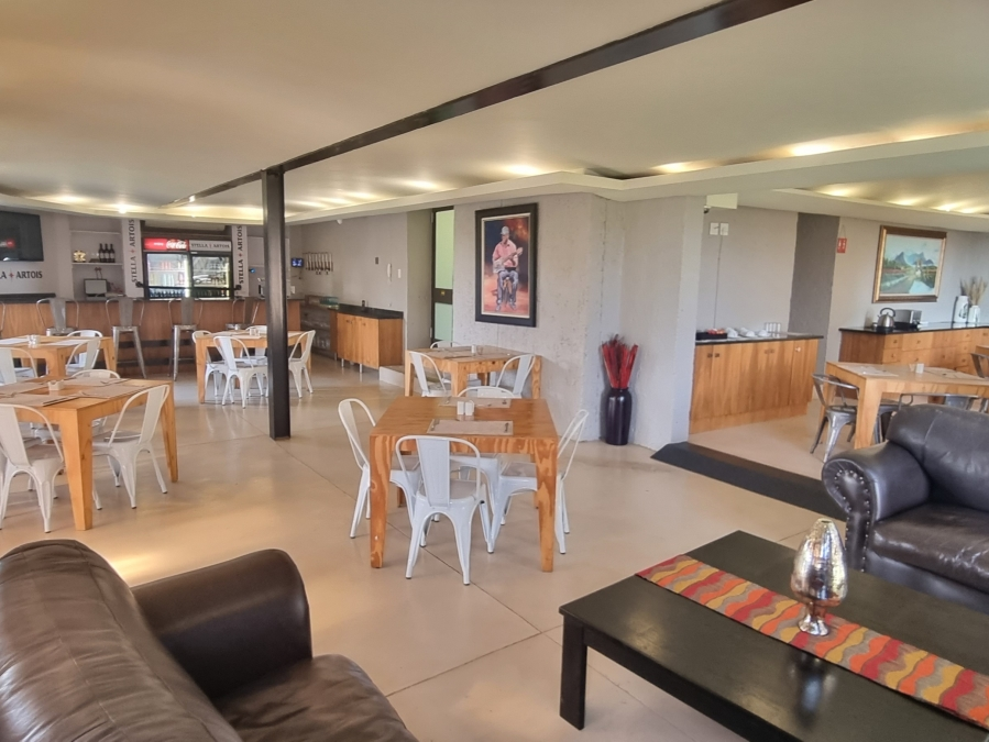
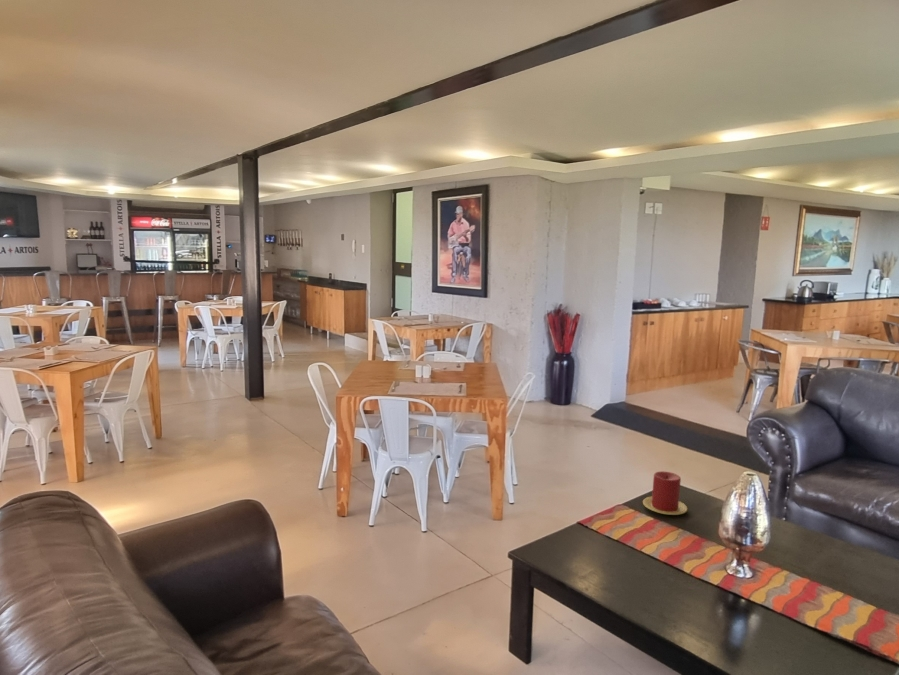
+ candle (665, 492)
